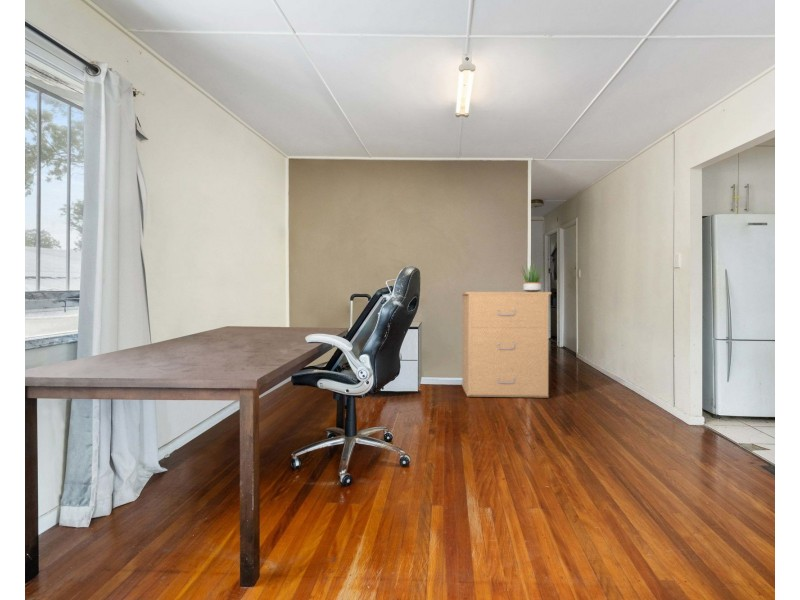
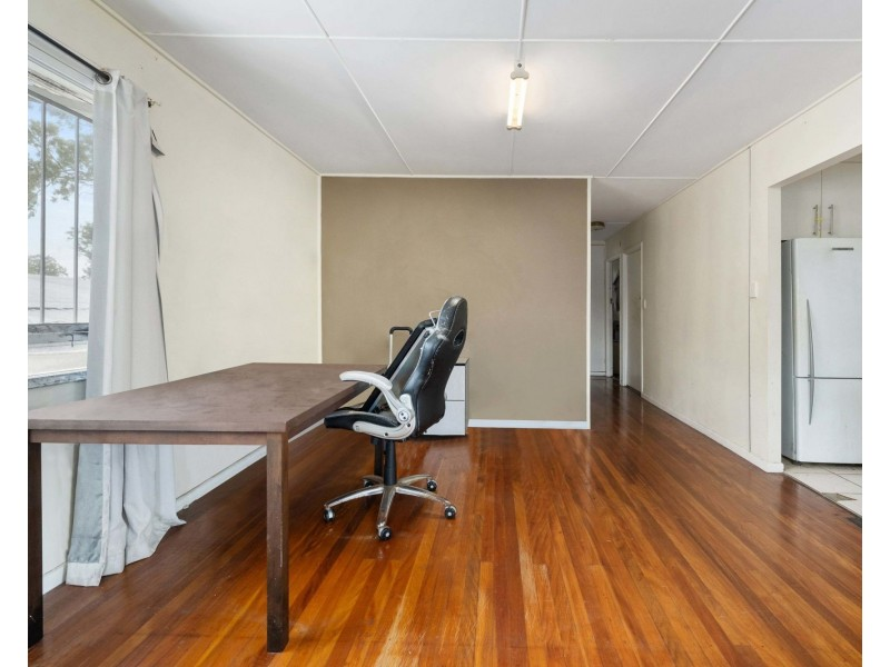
- potted plant (532, 277)
- filing cabinet (502, 341)
